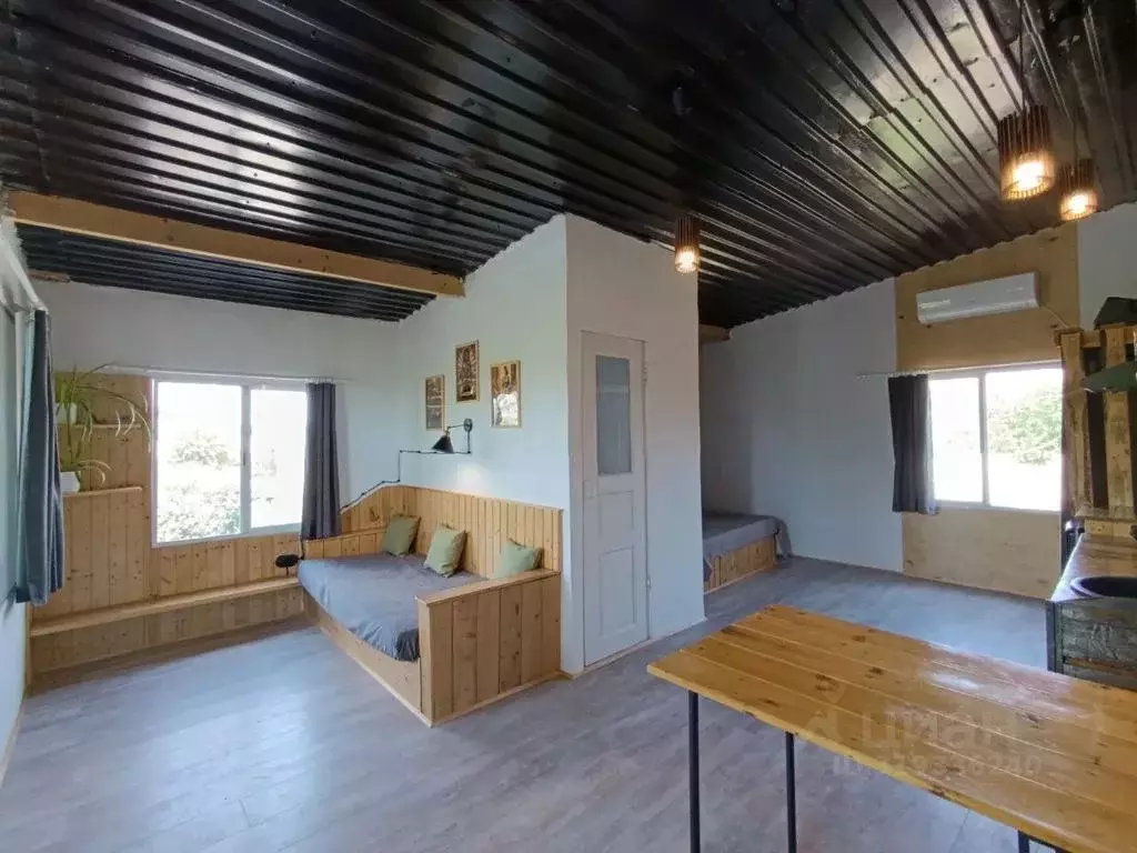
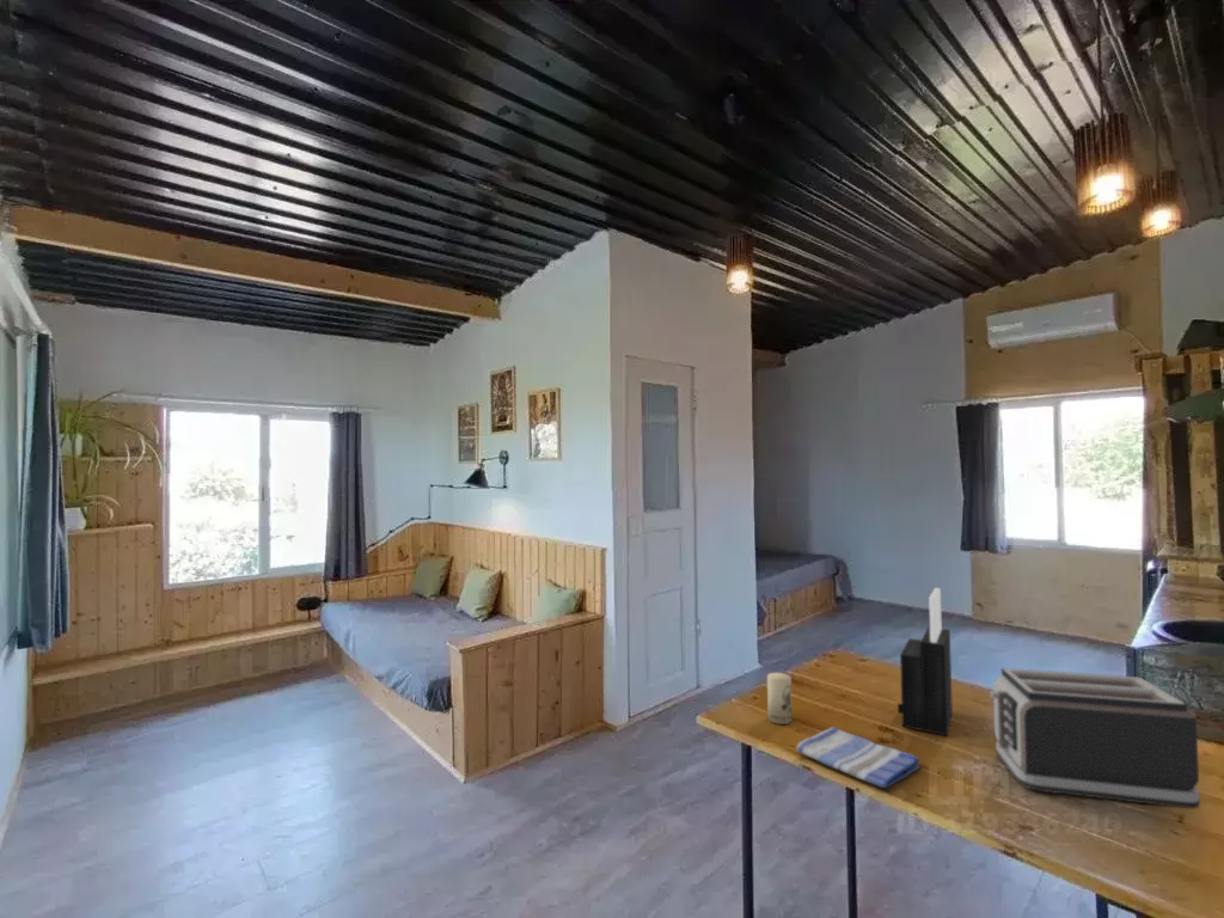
+ toaster (1081, 730)
+ candle (779, 697)
+ knife block (920, 654)
+ dish towel (856, 754)
